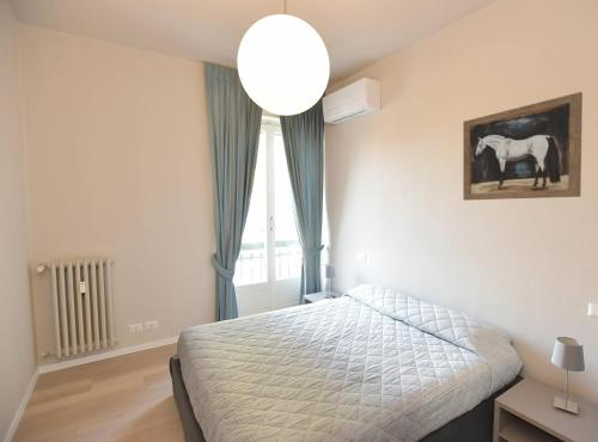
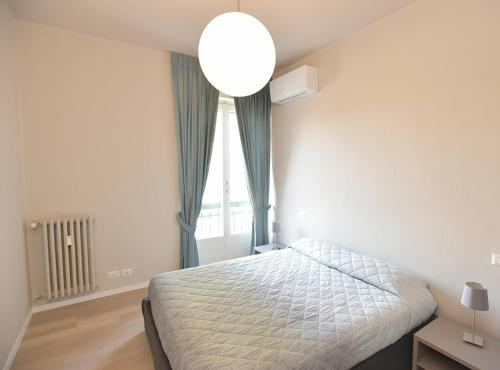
- wall art (513, 154)
